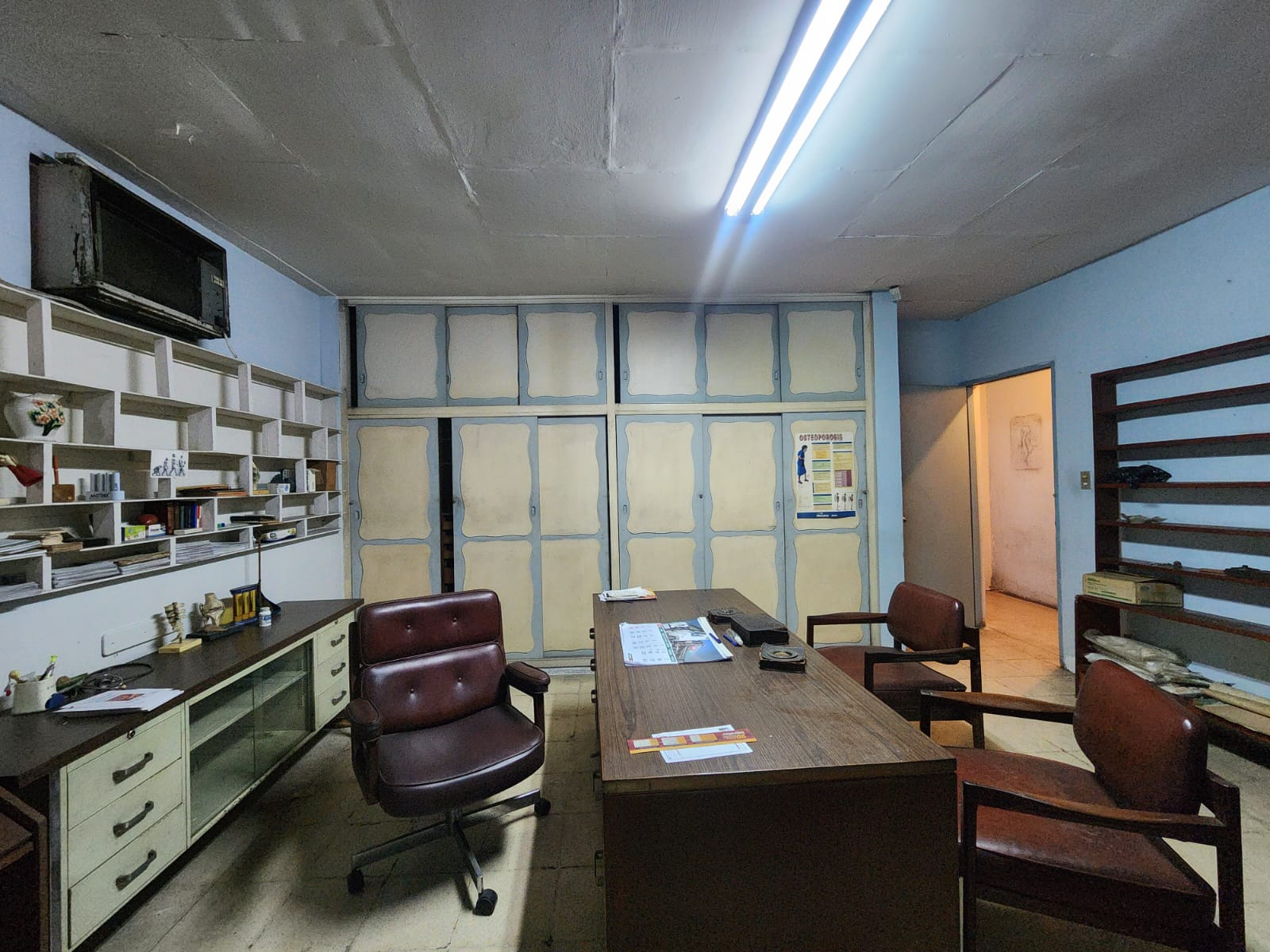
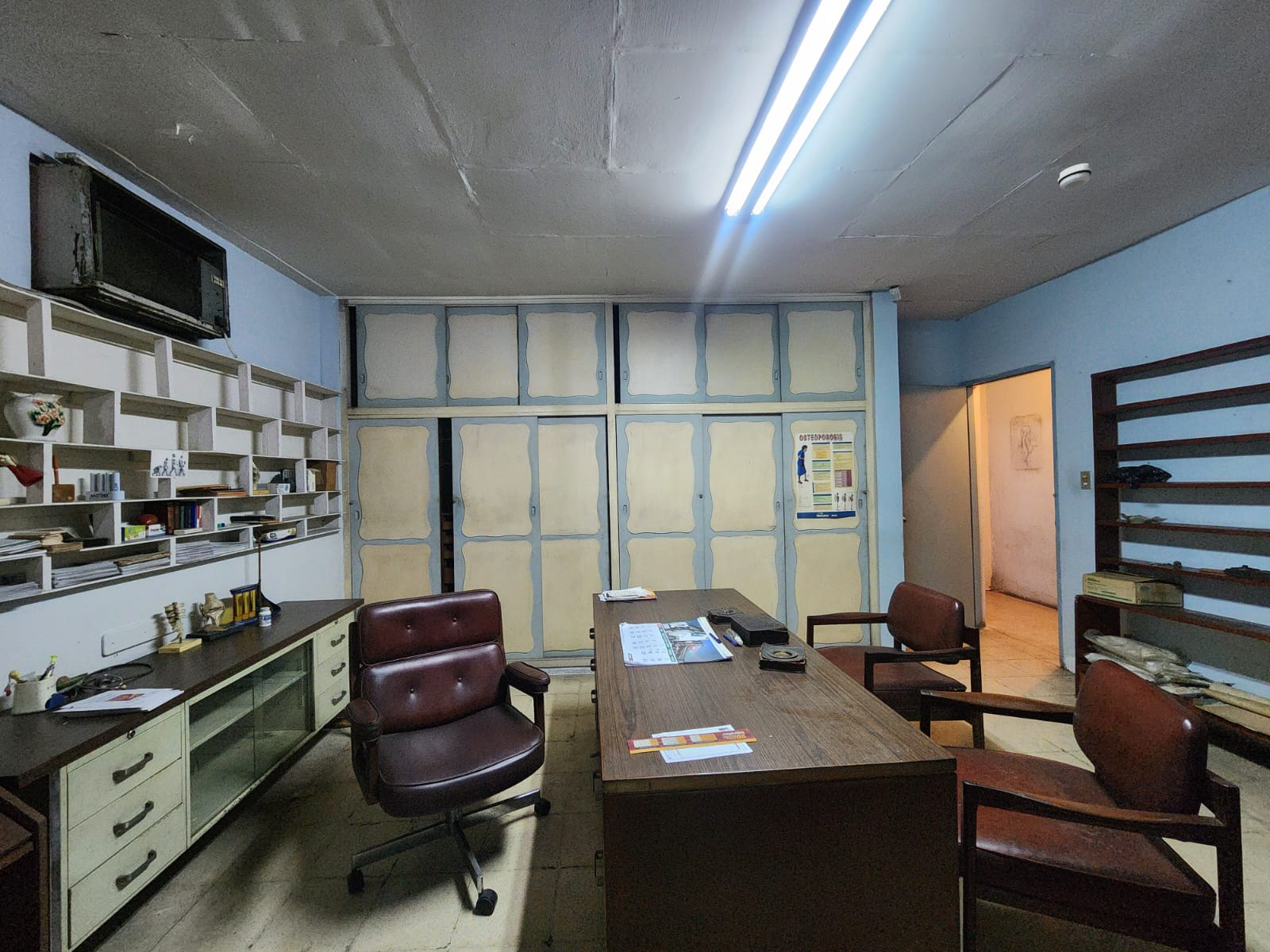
+ smoke detector (1074, 177)
